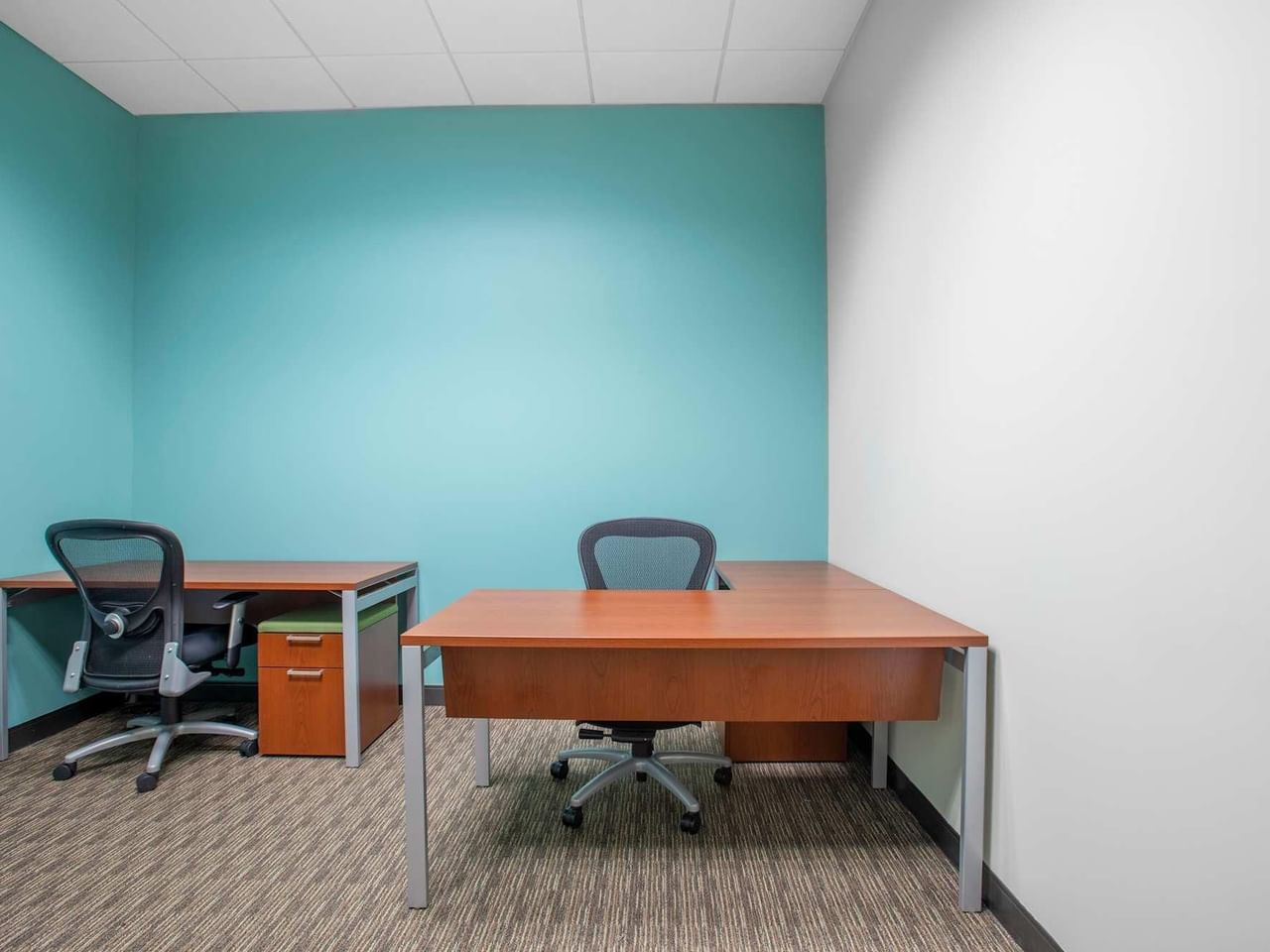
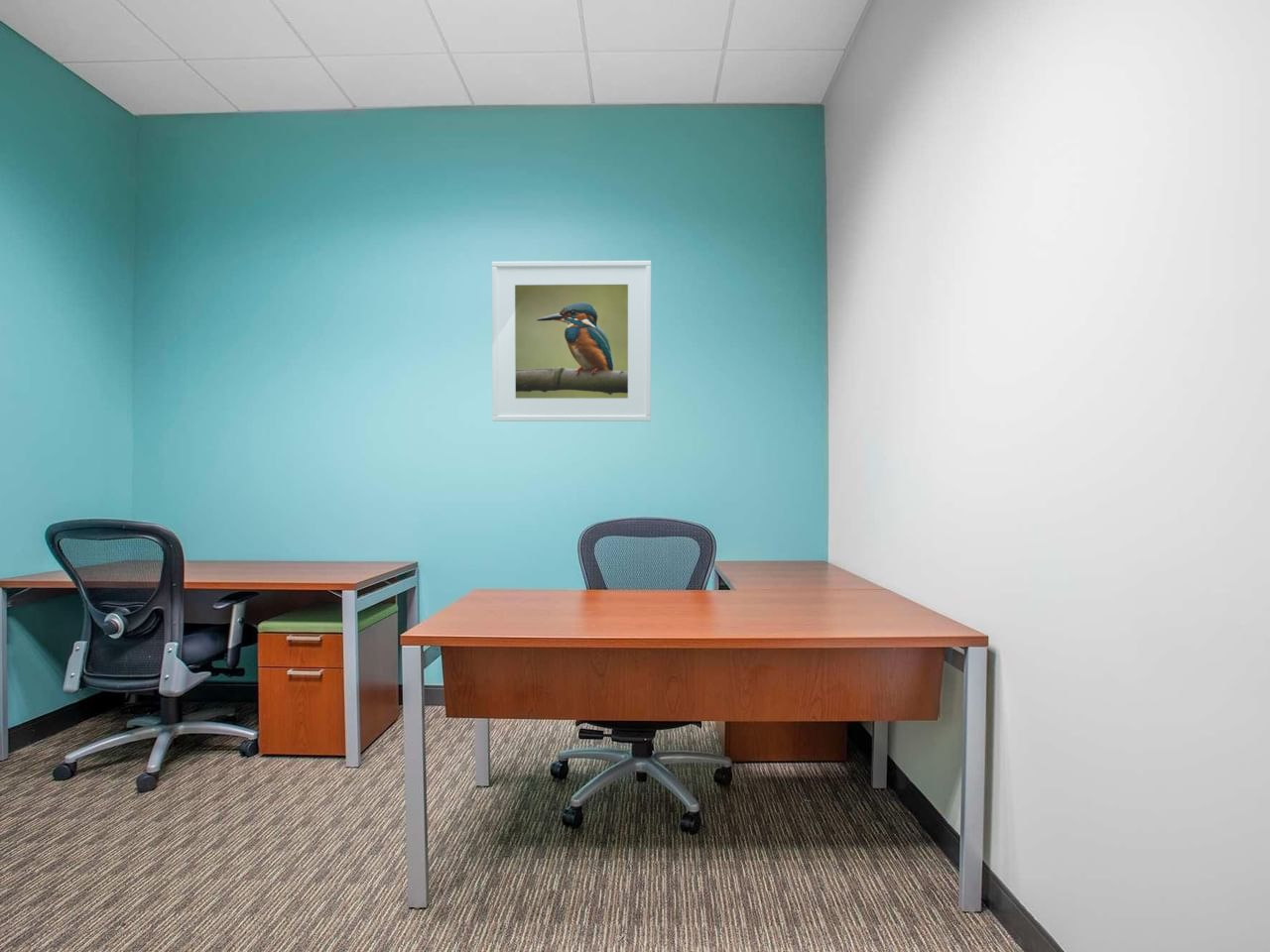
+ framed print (572, 341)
